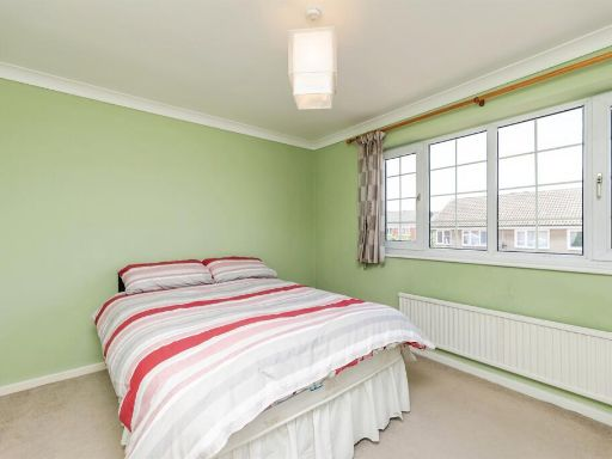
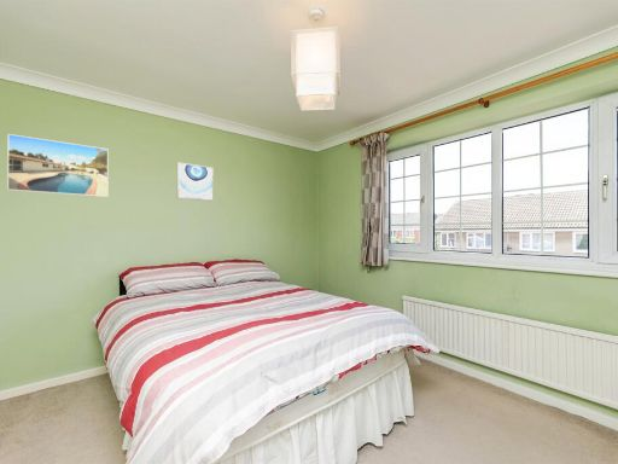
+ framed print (62, 168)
+ wall art (196, 182)
